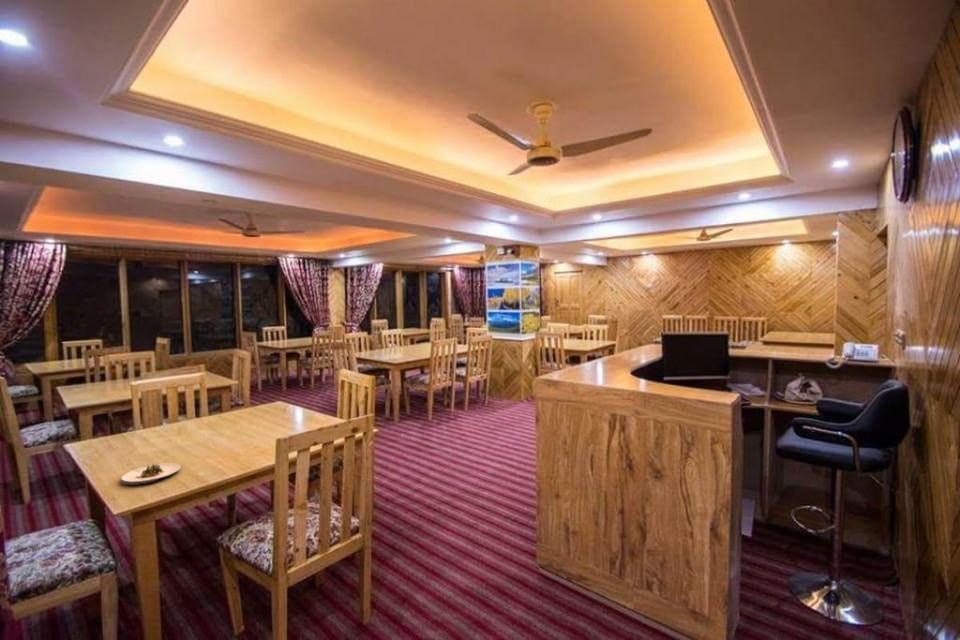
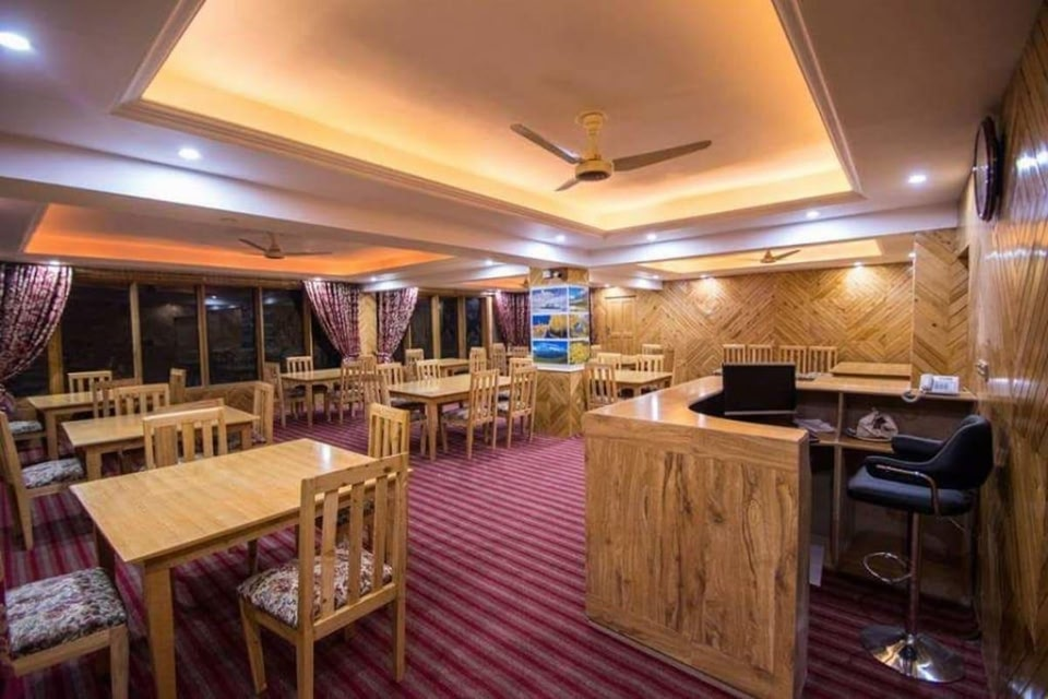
- salad plate (151, 470)
